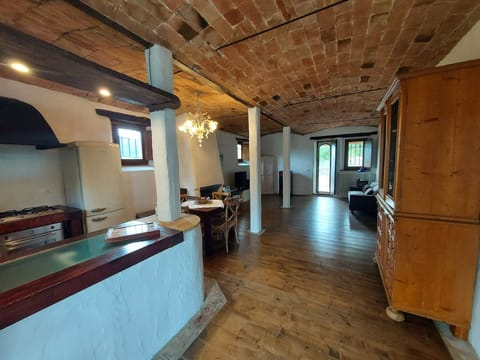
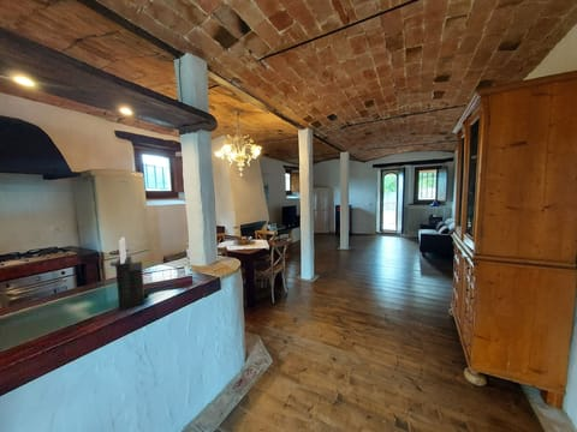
+ knife block (132, 269)
